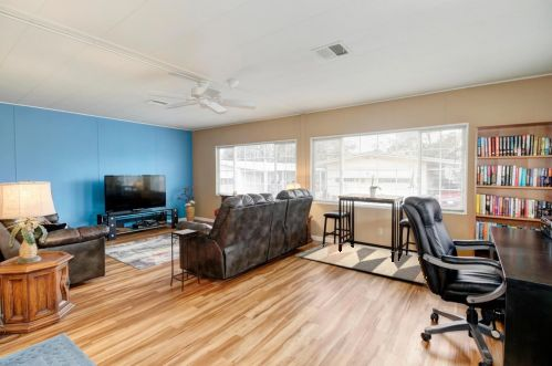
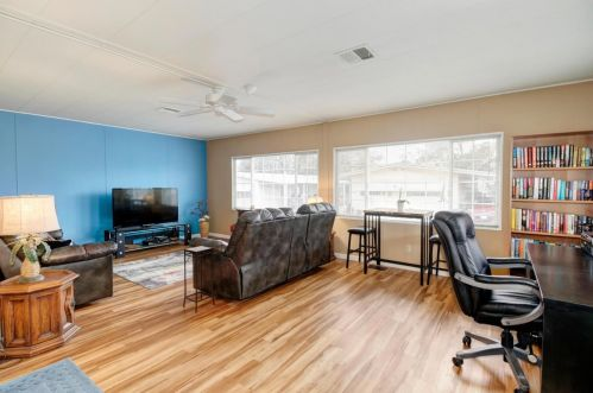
- rug (366, 258)
